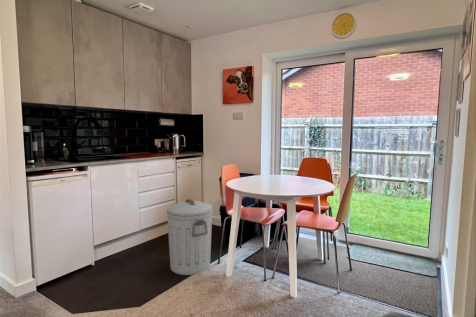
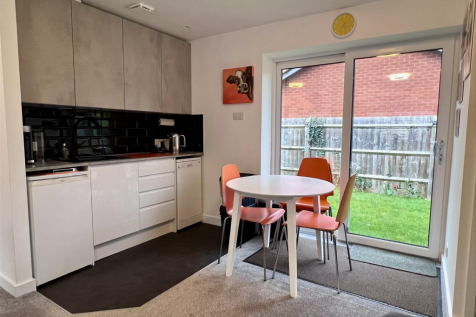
- trash can (190, 233)
